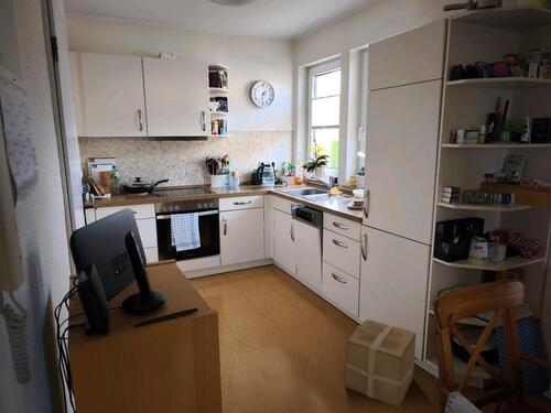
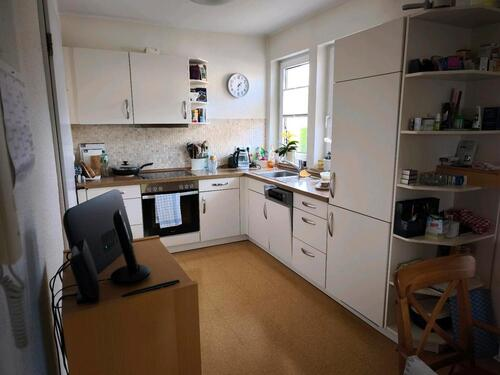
- cardboard box (380, 358)
